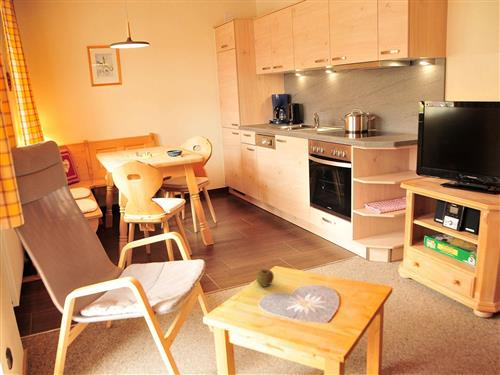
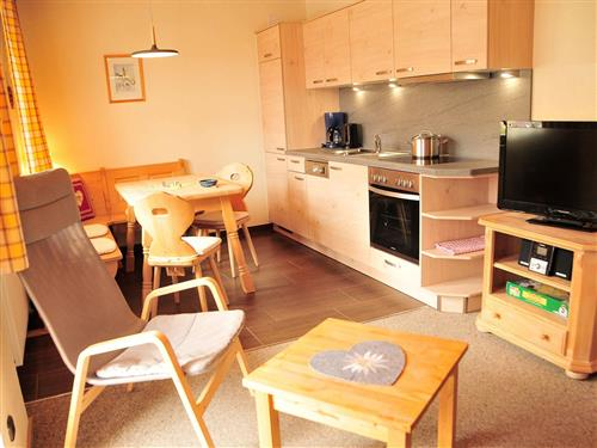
- apple (265, 276)
